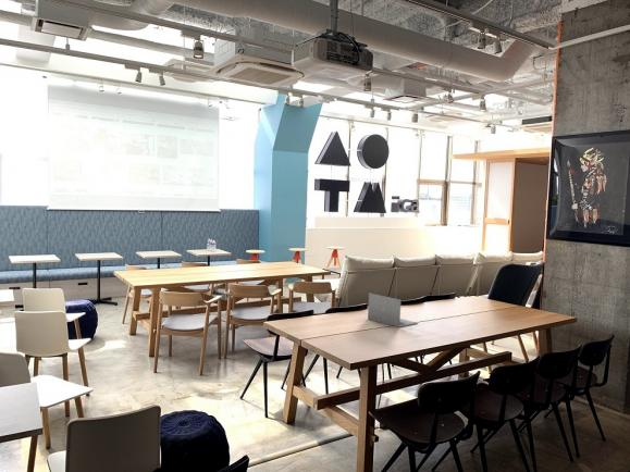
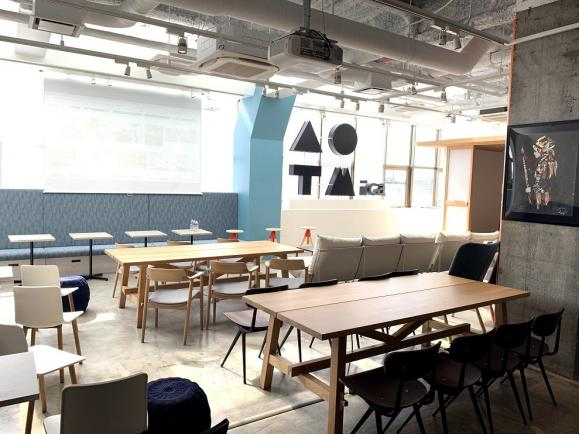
- laptop (393, 308)
